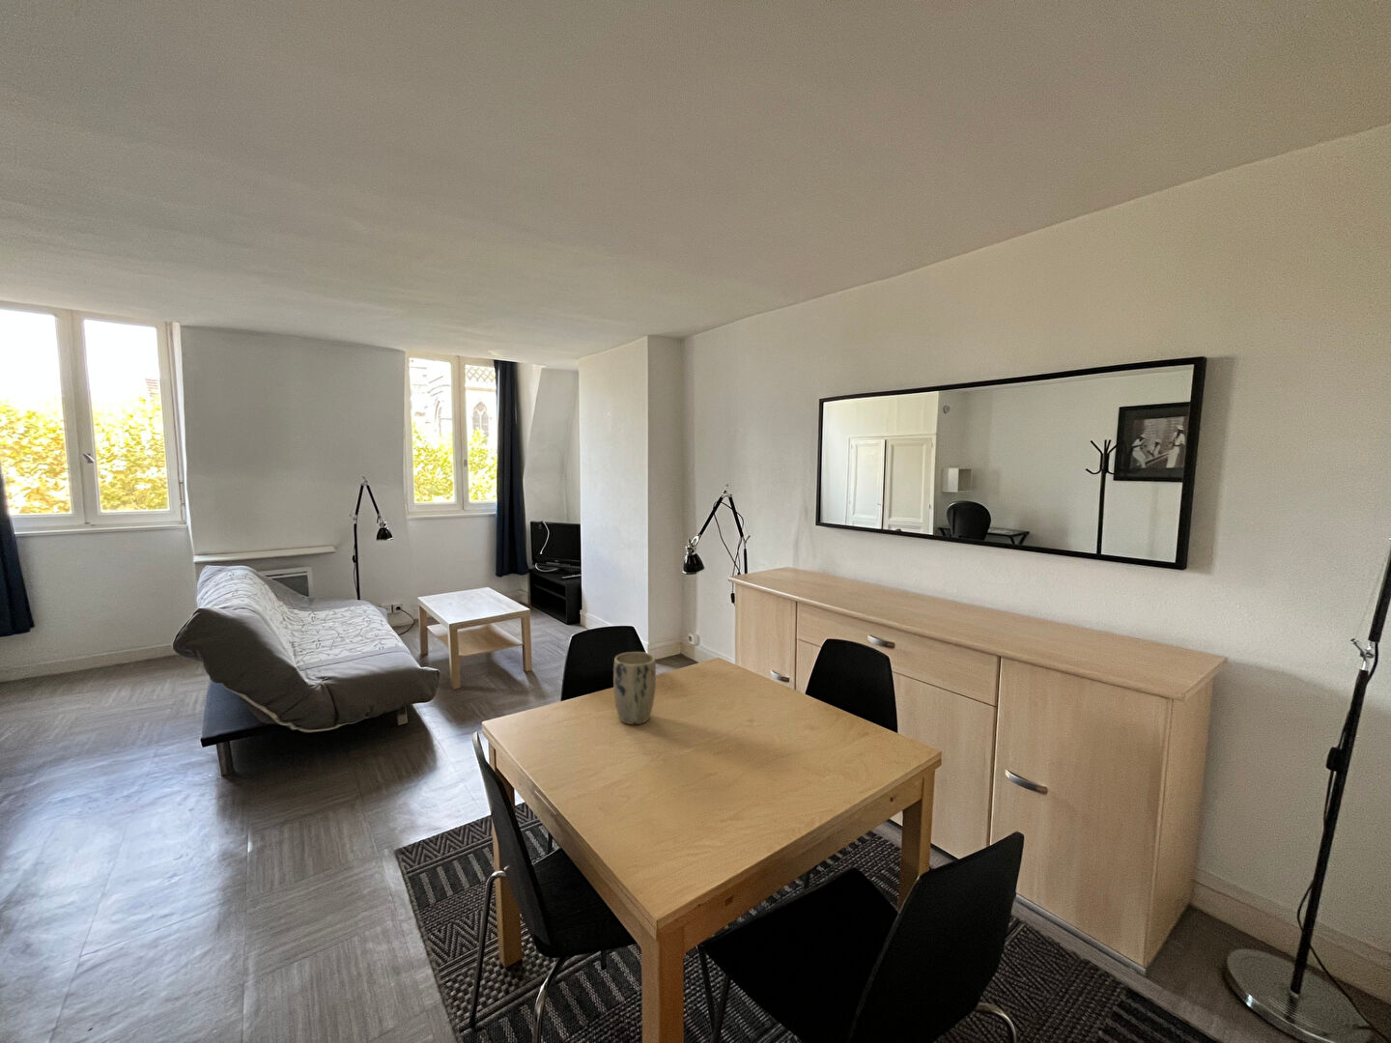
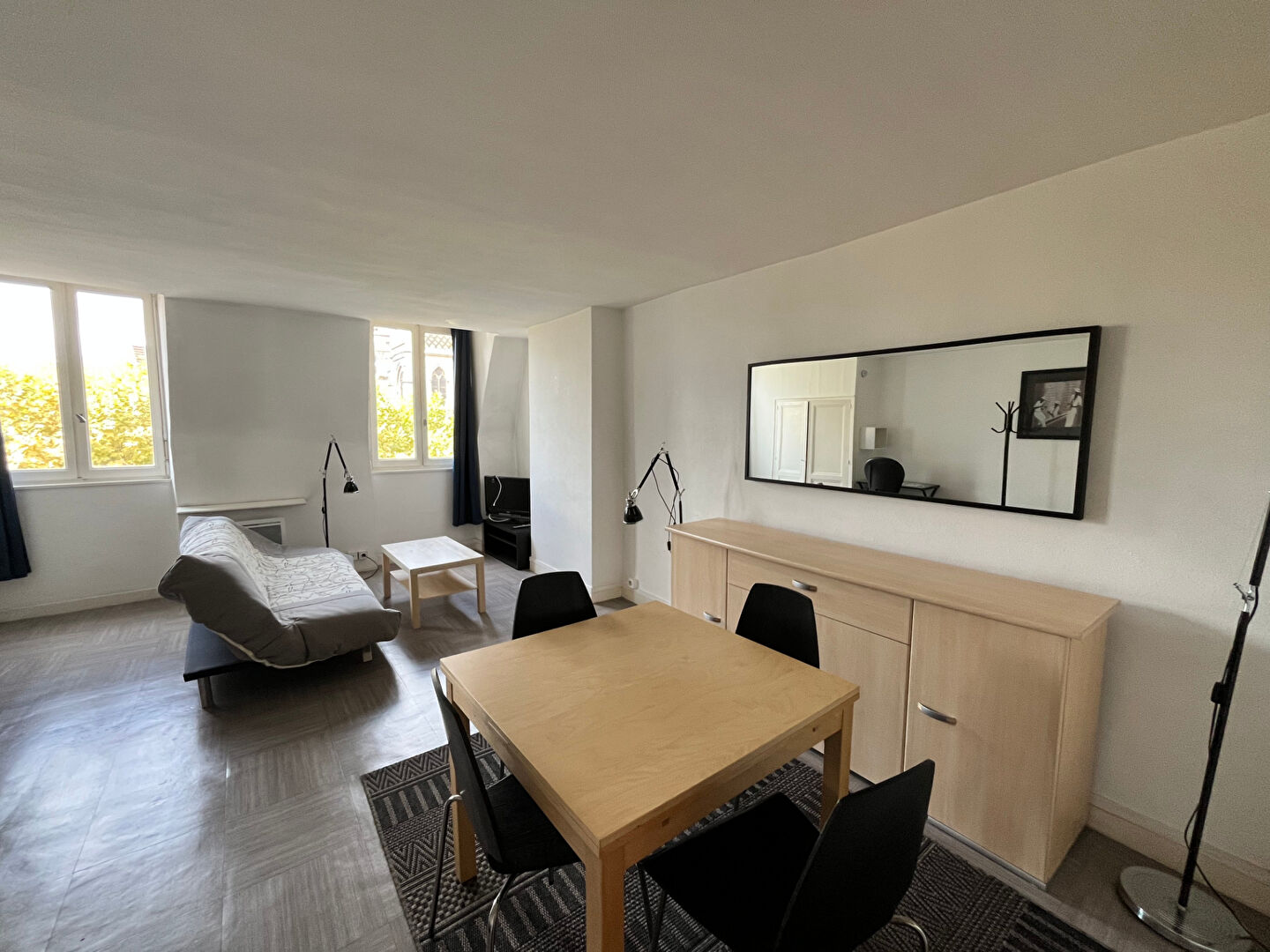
- plant pot (634, 688)
